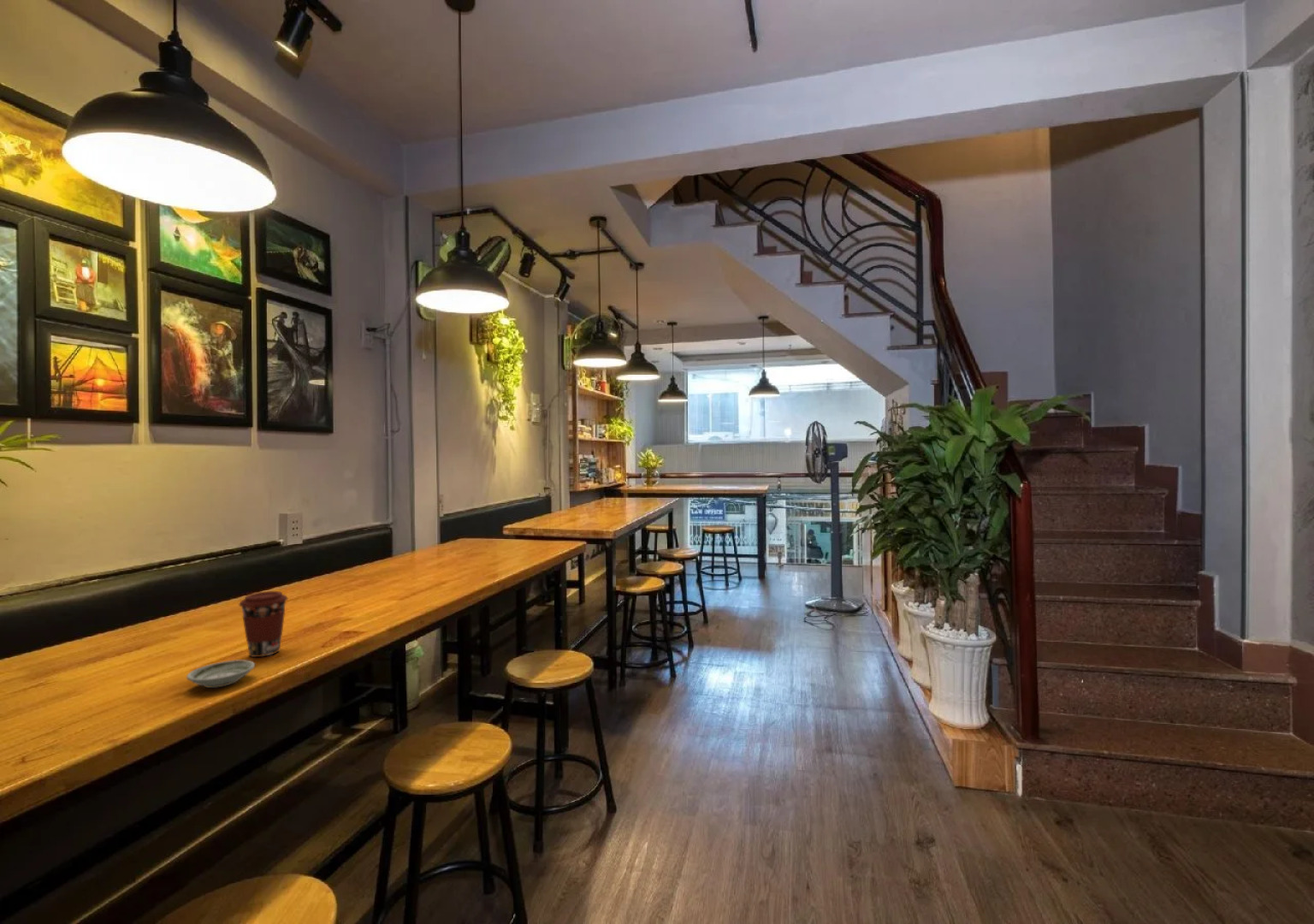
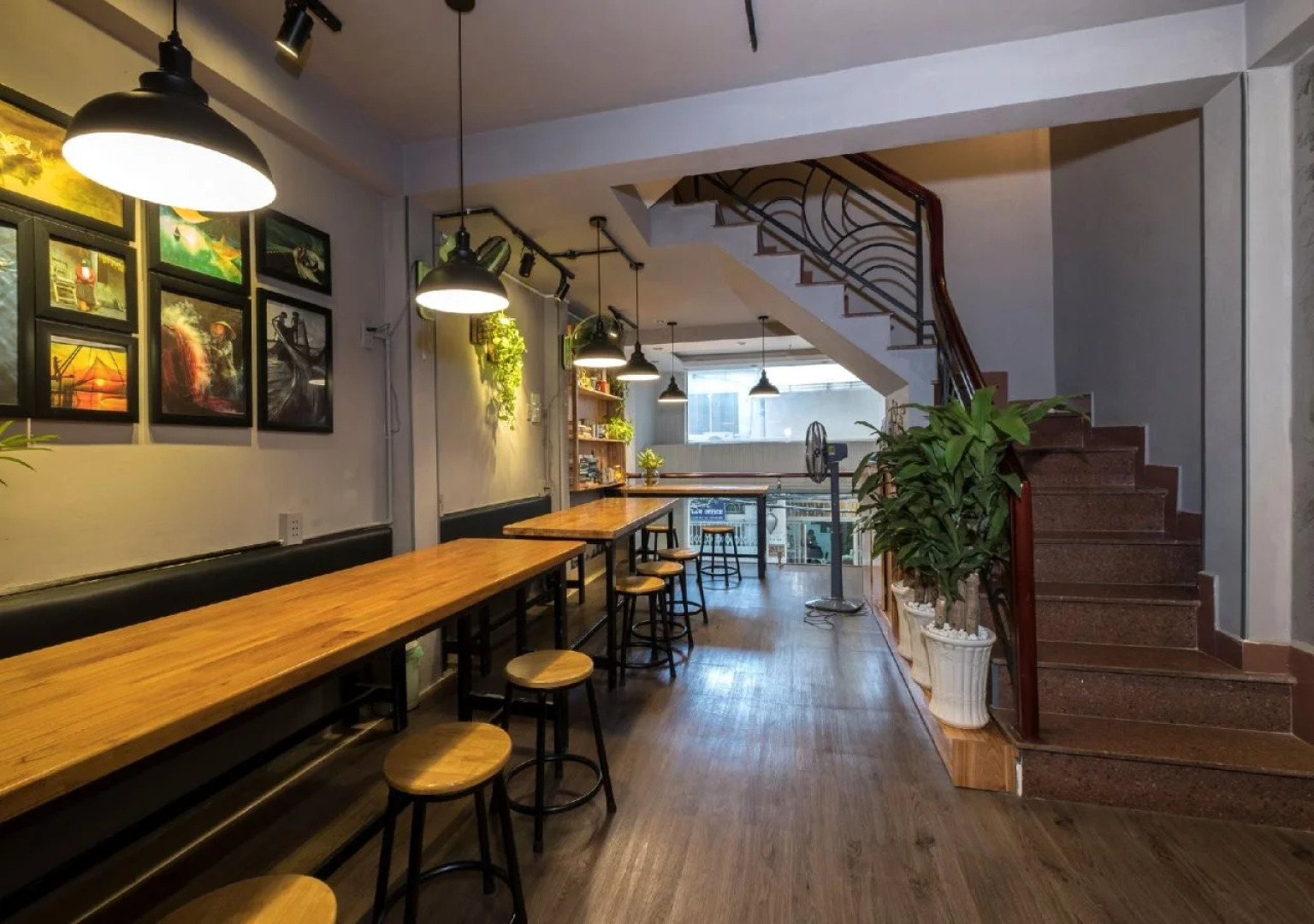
- saucer (222, 675)
- coffee cup (263, 623)
